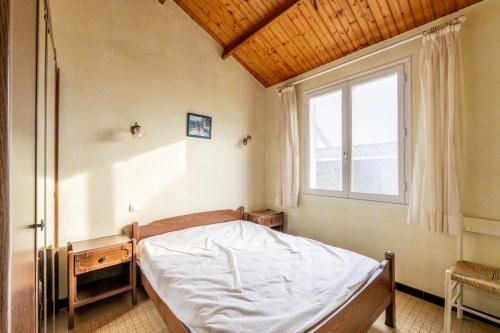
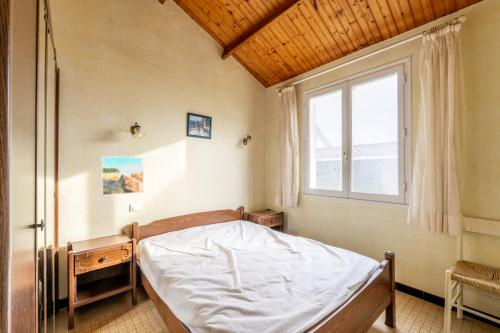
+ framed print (123, 175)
